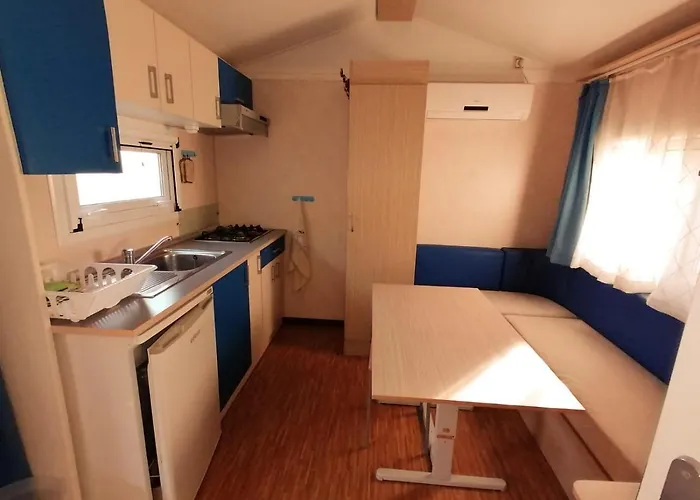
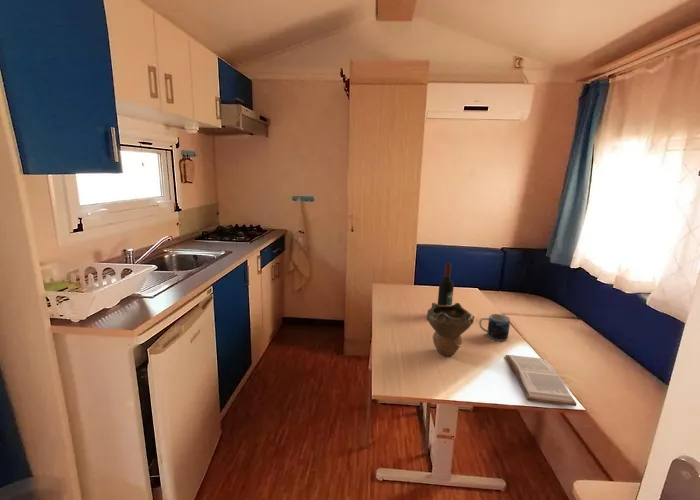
+ wine bottle (445, 290)
+ mug (493, 326)
+ decorative bowl (448, 330)
+ book (537, 375)
